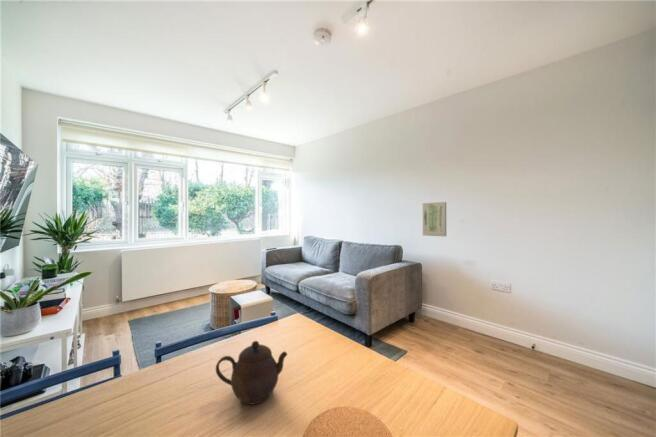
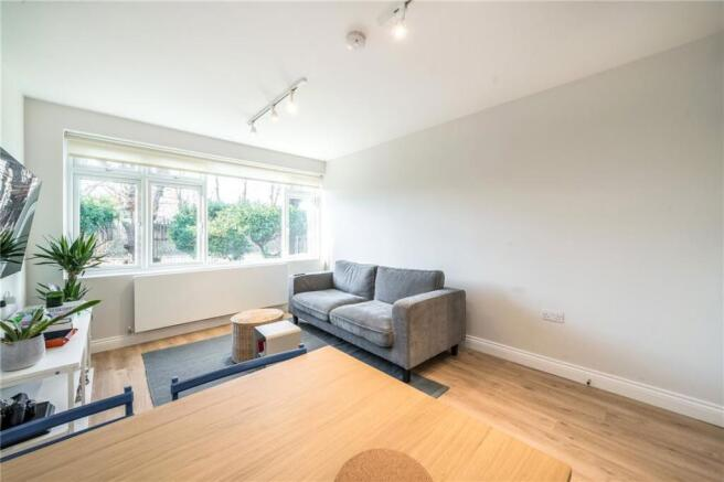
- teapot (252, 367)
- wall art (434, 219)
